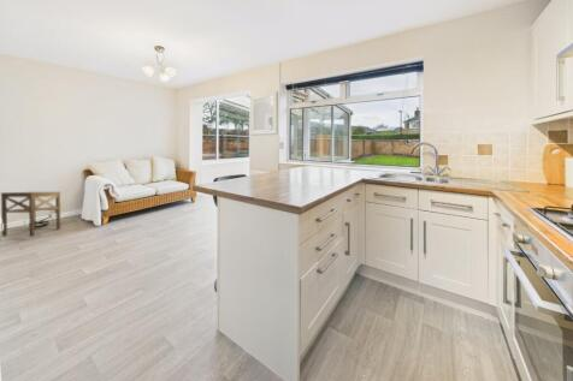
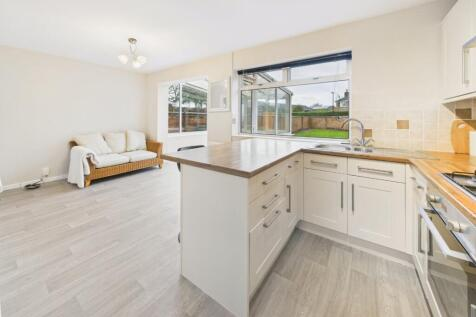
- side table (33, 213)
